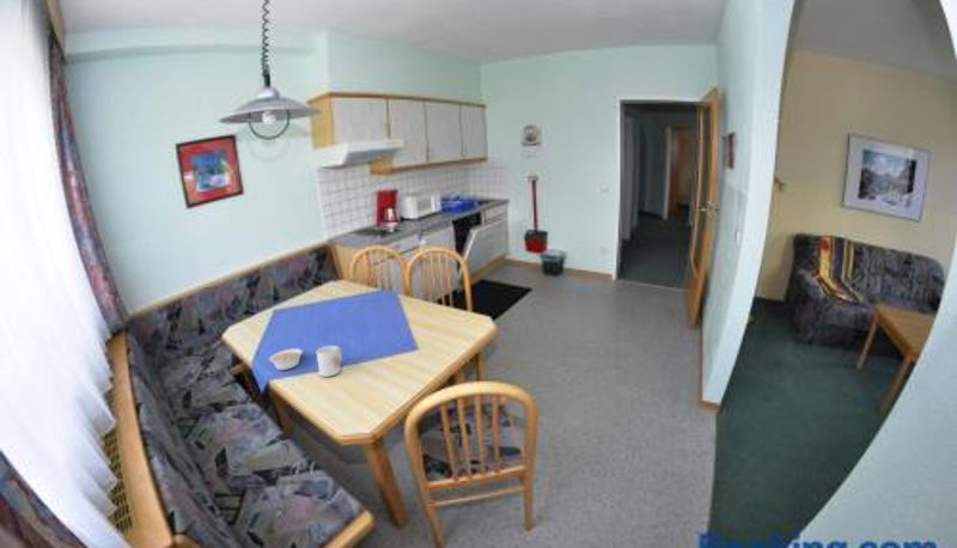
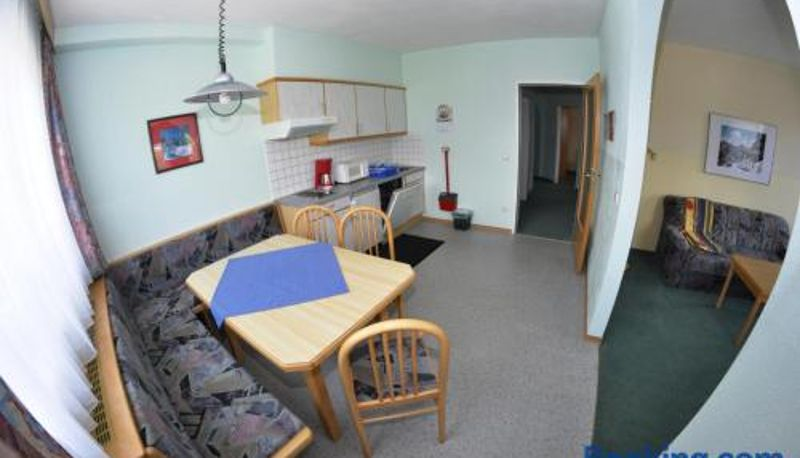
- mug (331, 358)
- legume (287, 358)
